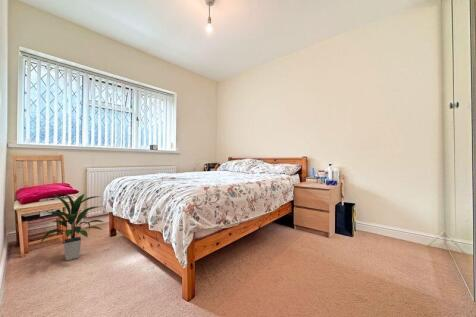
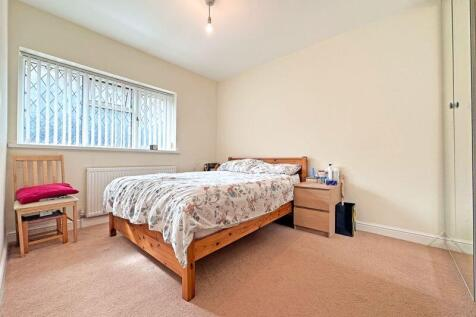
- indoor plant (74, 223)
